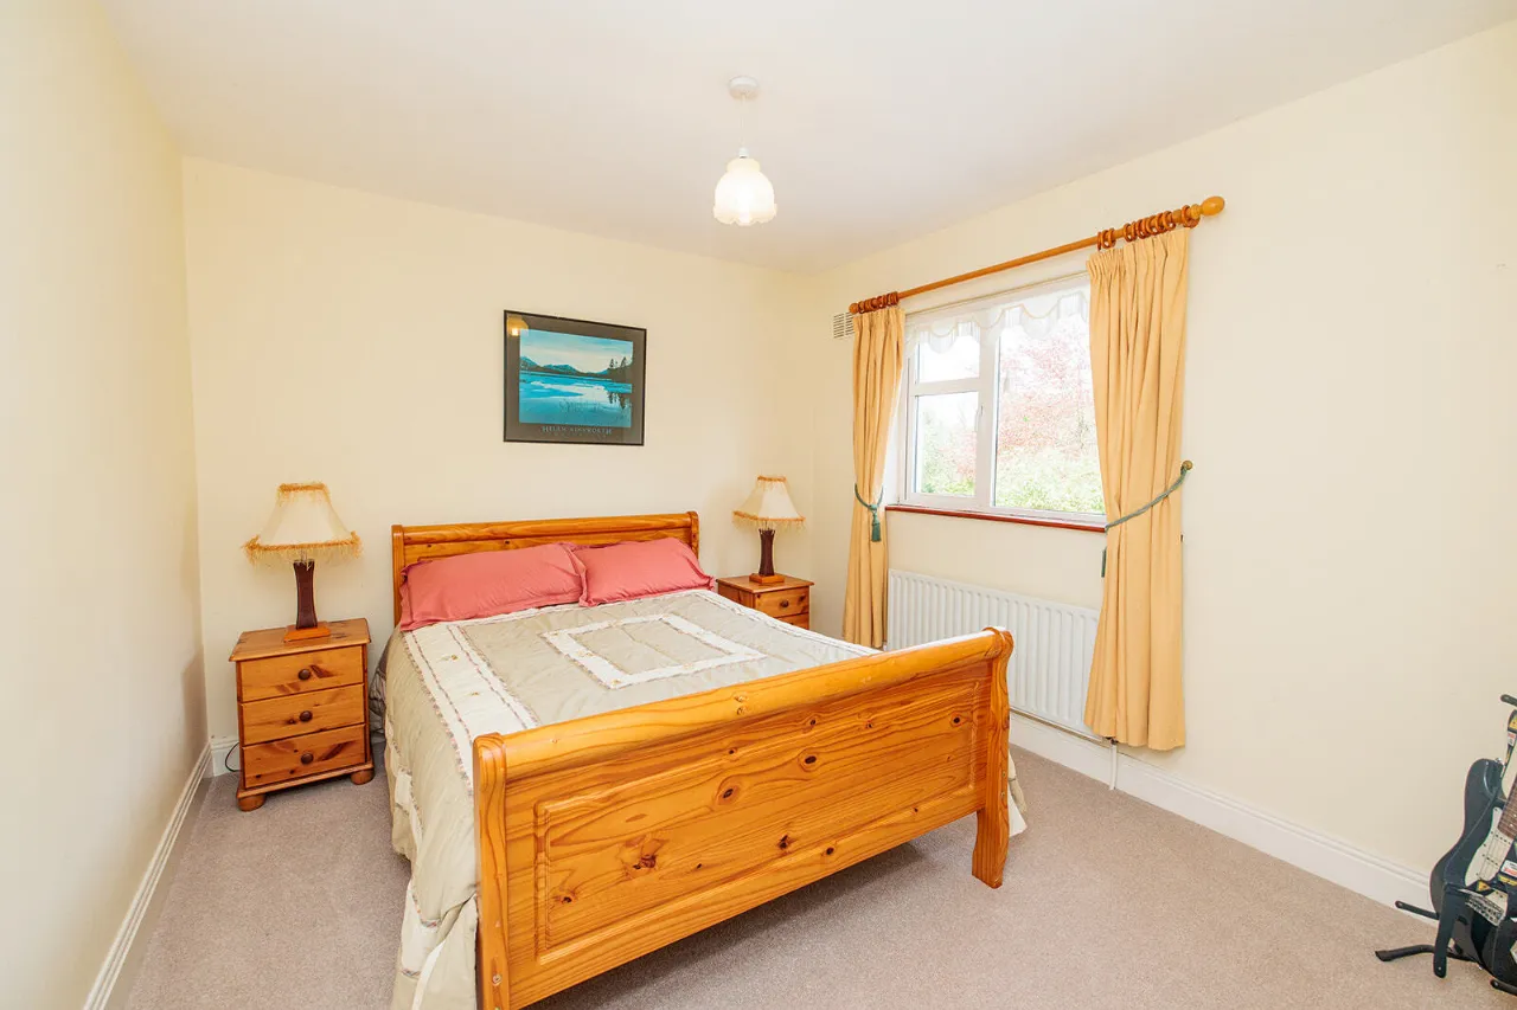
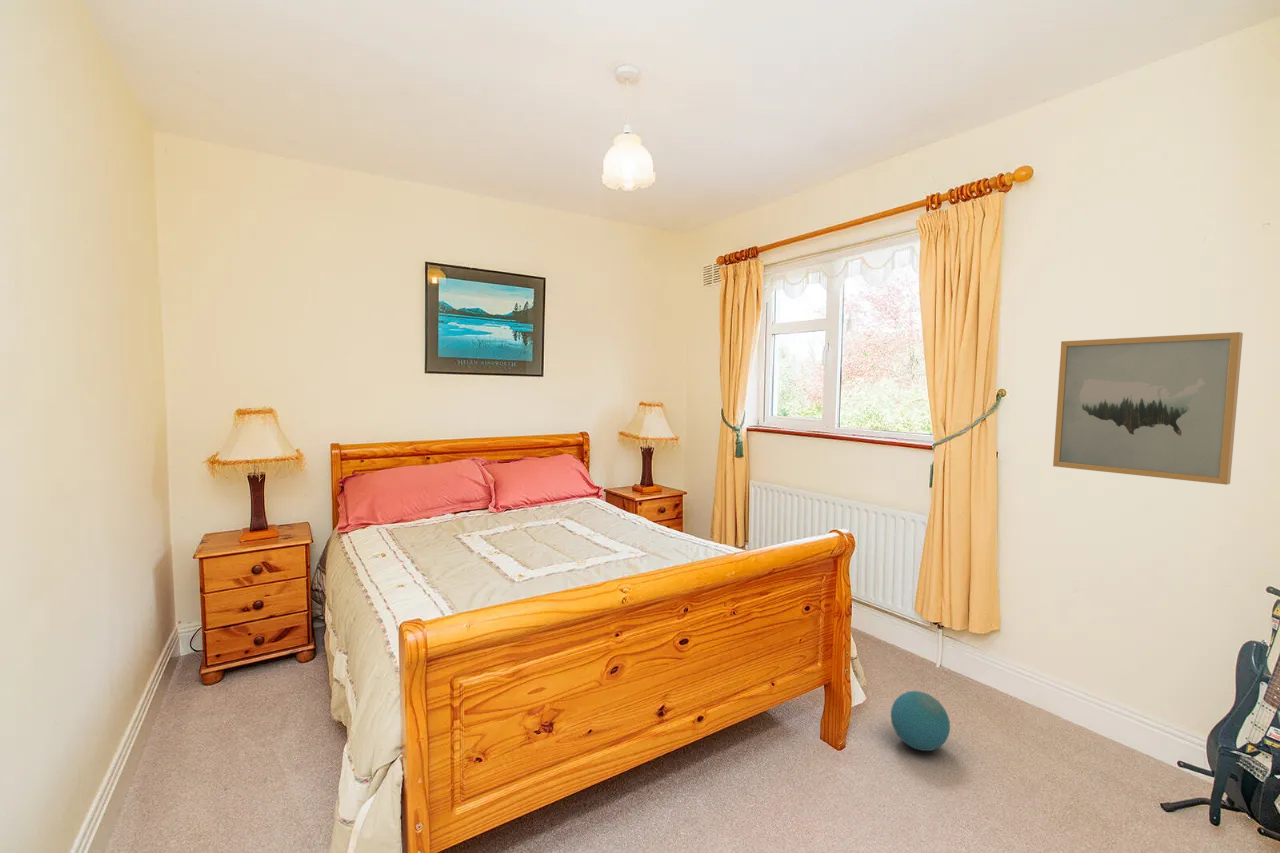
+ wall art (1138, 406)
+ ball (919, 720)
